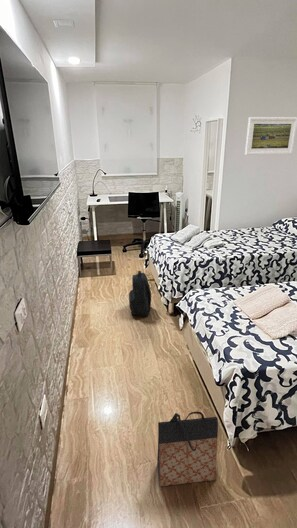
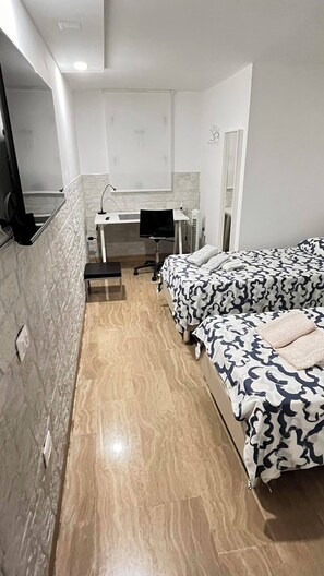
- backpack (140, 291)
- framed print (271, 136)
- bag (186, 444)
